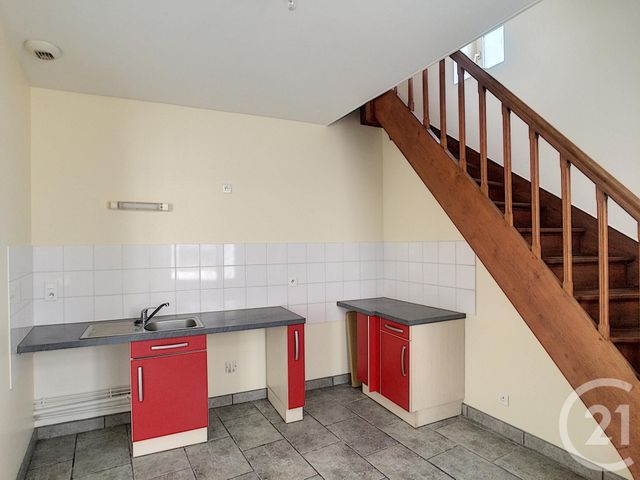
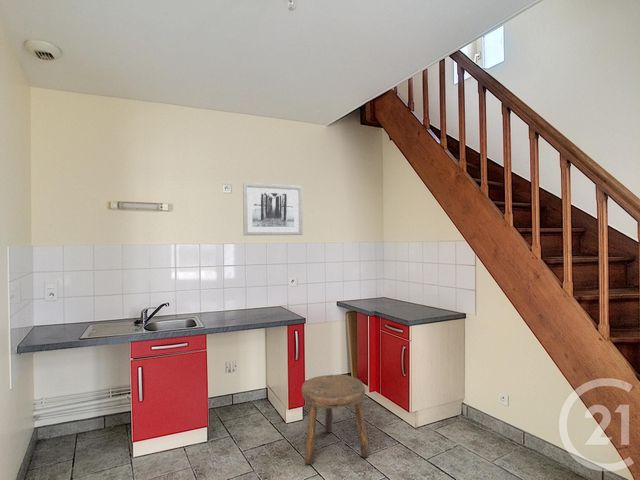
+ stool (332, 415)
+ wall art (273, 210)
